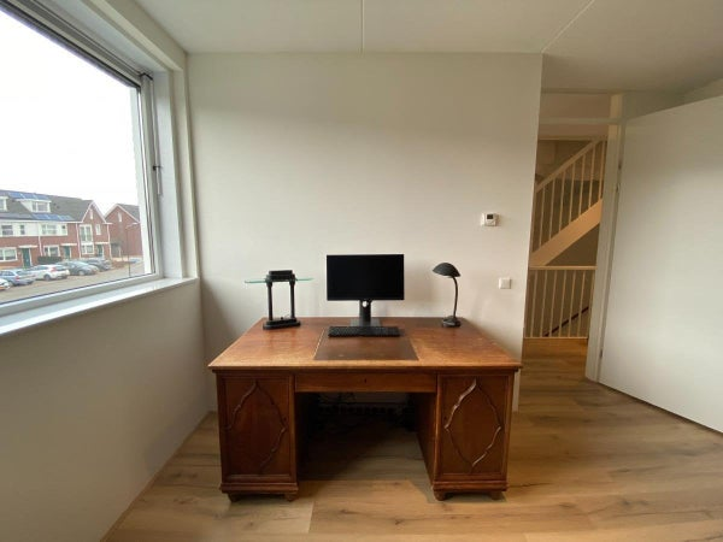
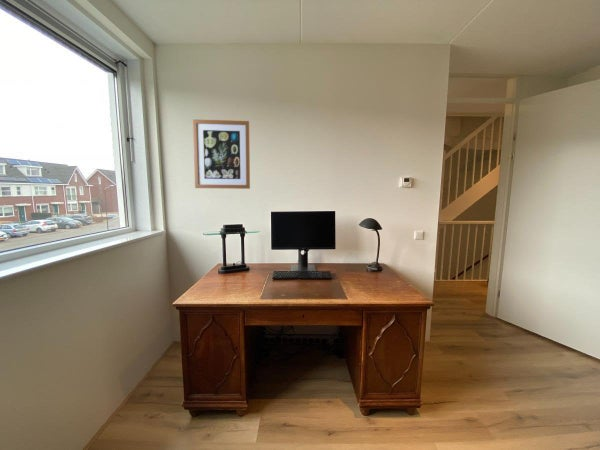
+ wall art (222, 154)
